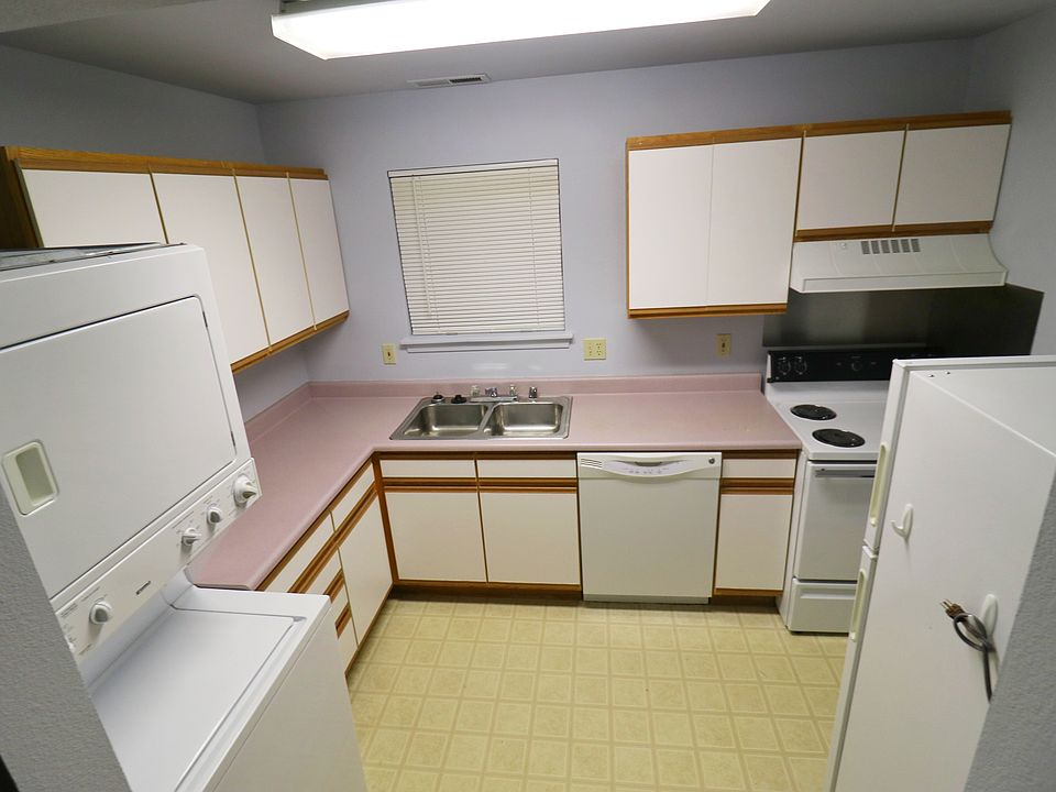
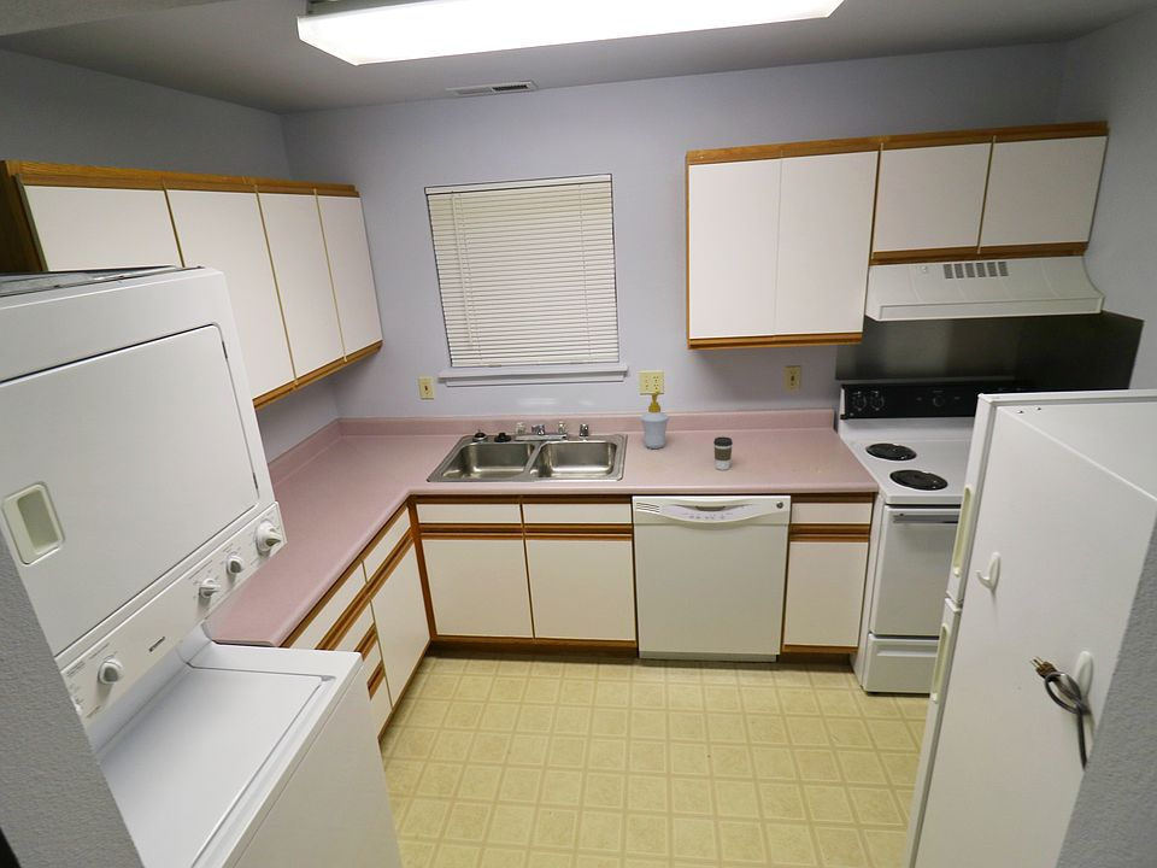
+ soap bottle (654, 420)
+ coffee cup (722, 453)
